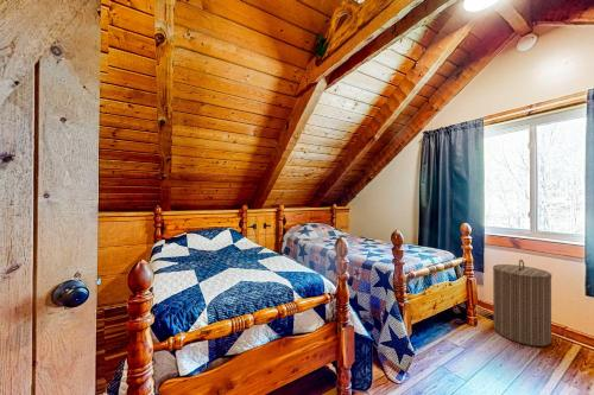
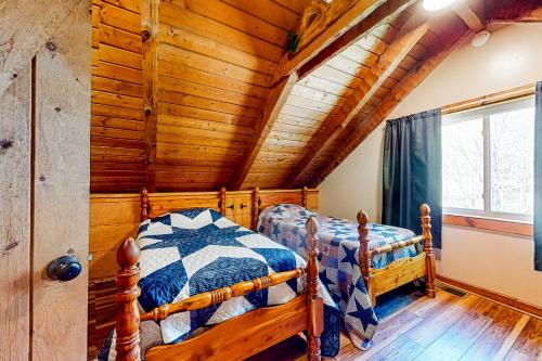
- laundry hamper (520, 297)
